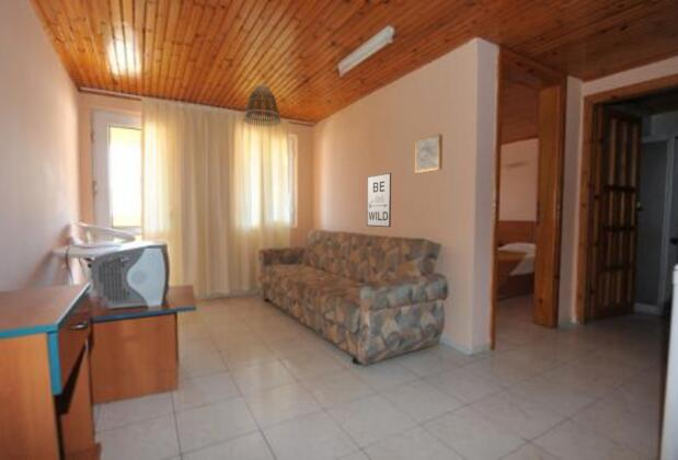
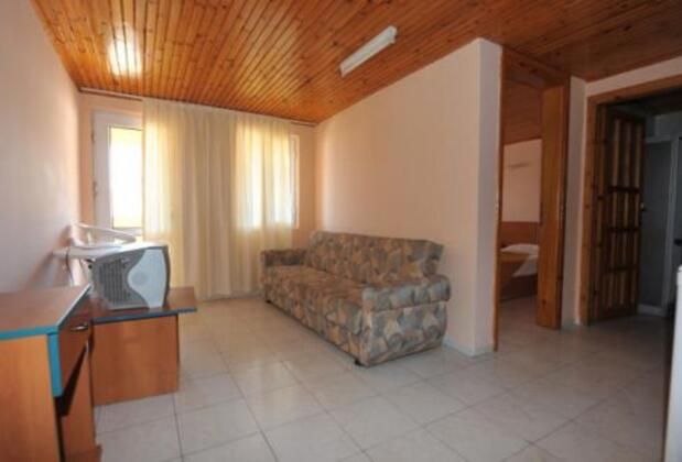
- lamp shade (263, 104)
- wall art (427, 154)
- wall art (378, 200)
